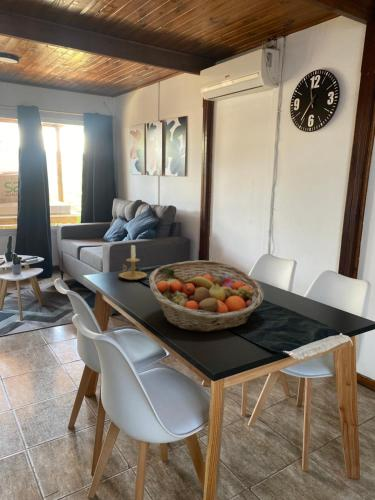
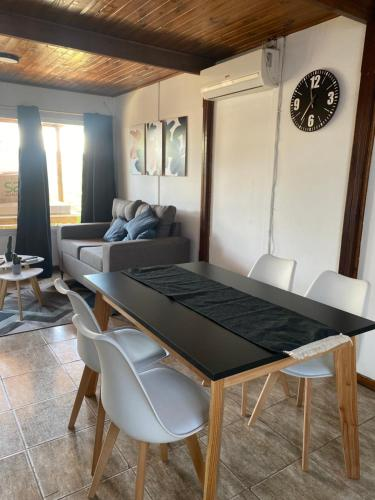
- candle holder (131, 260)
- fruit basket (206, 293)
